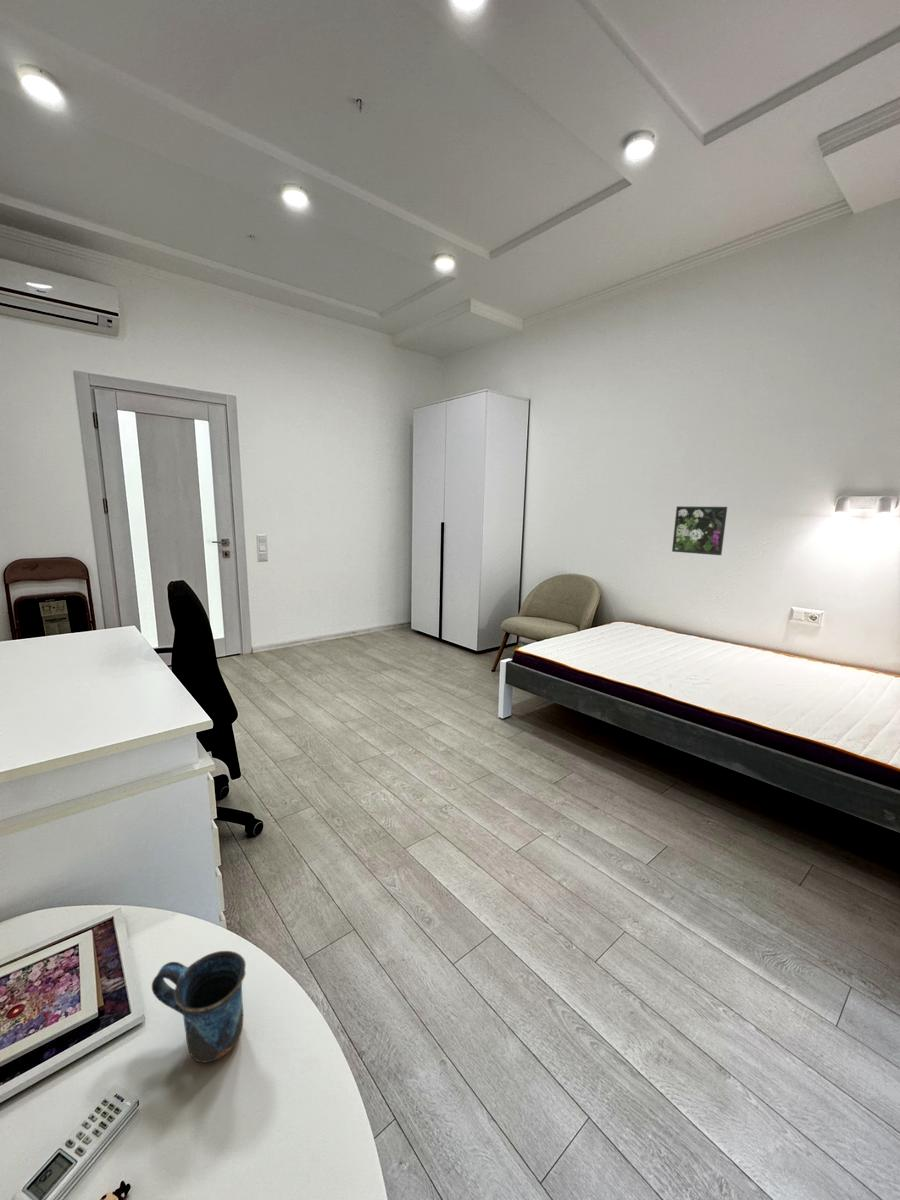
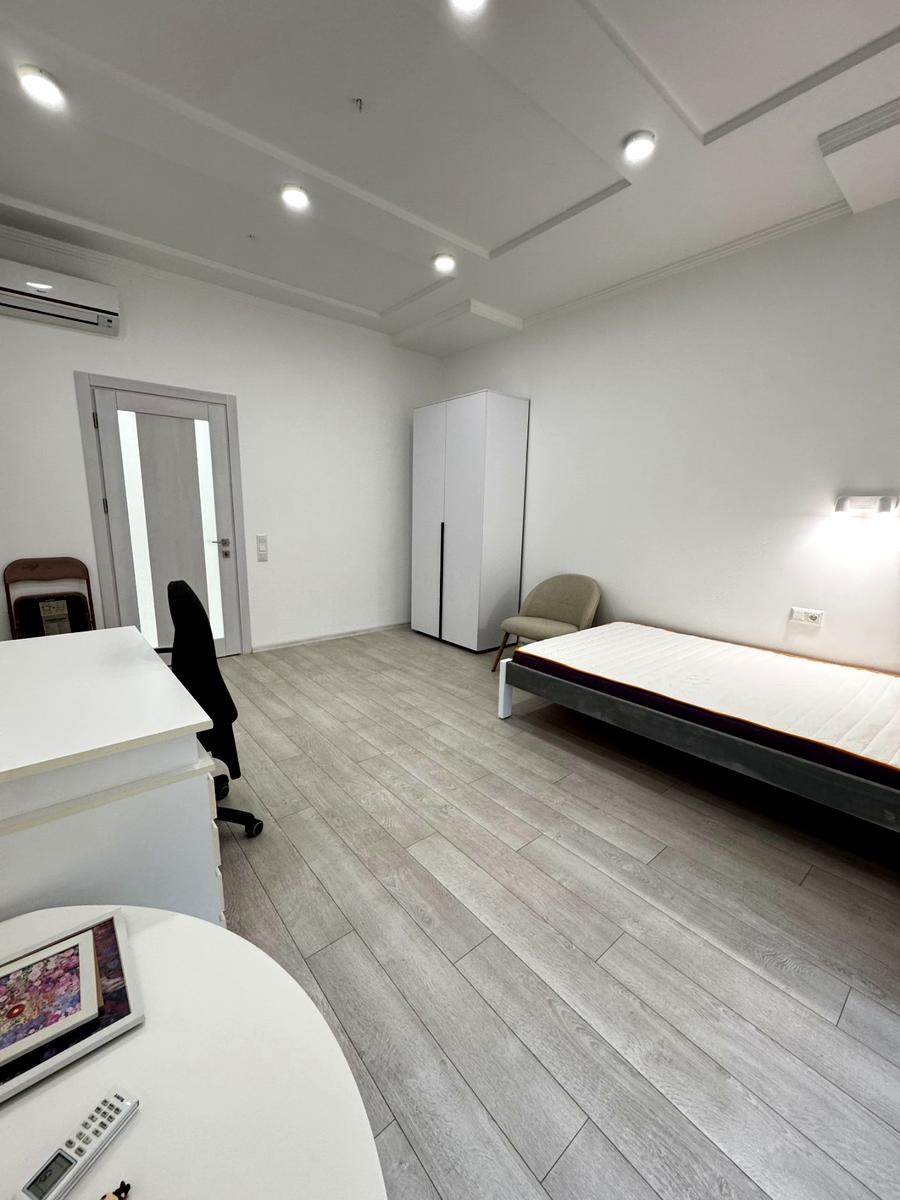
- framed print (698, 530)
- mug (205, 1000)
